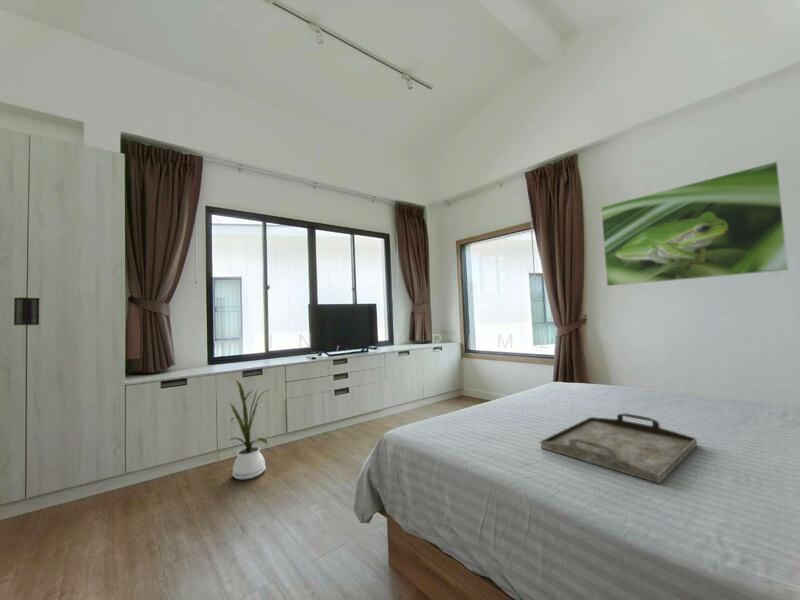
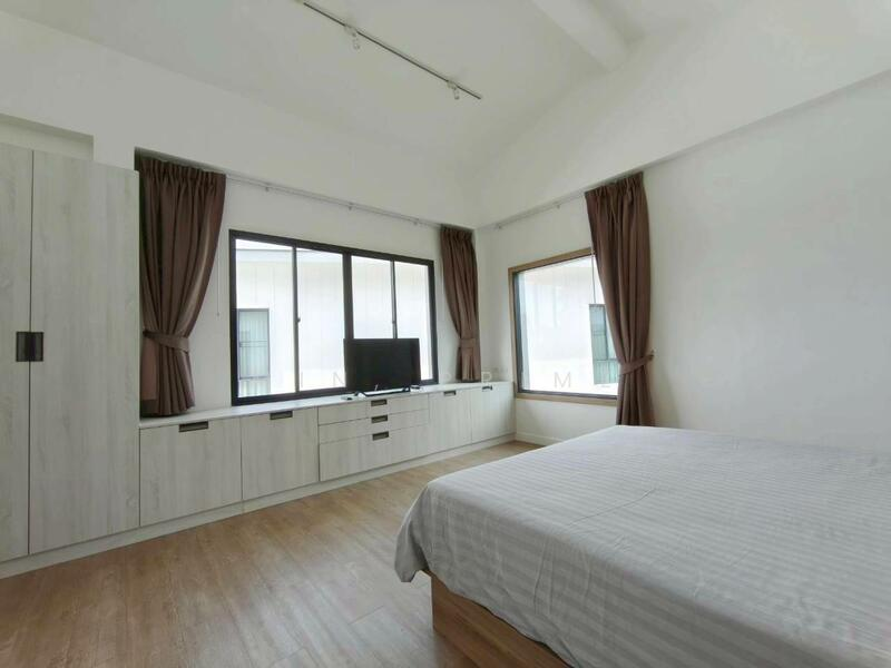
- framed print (679, 233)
- serving tray (616, 436)
- house plant (247, 425)
